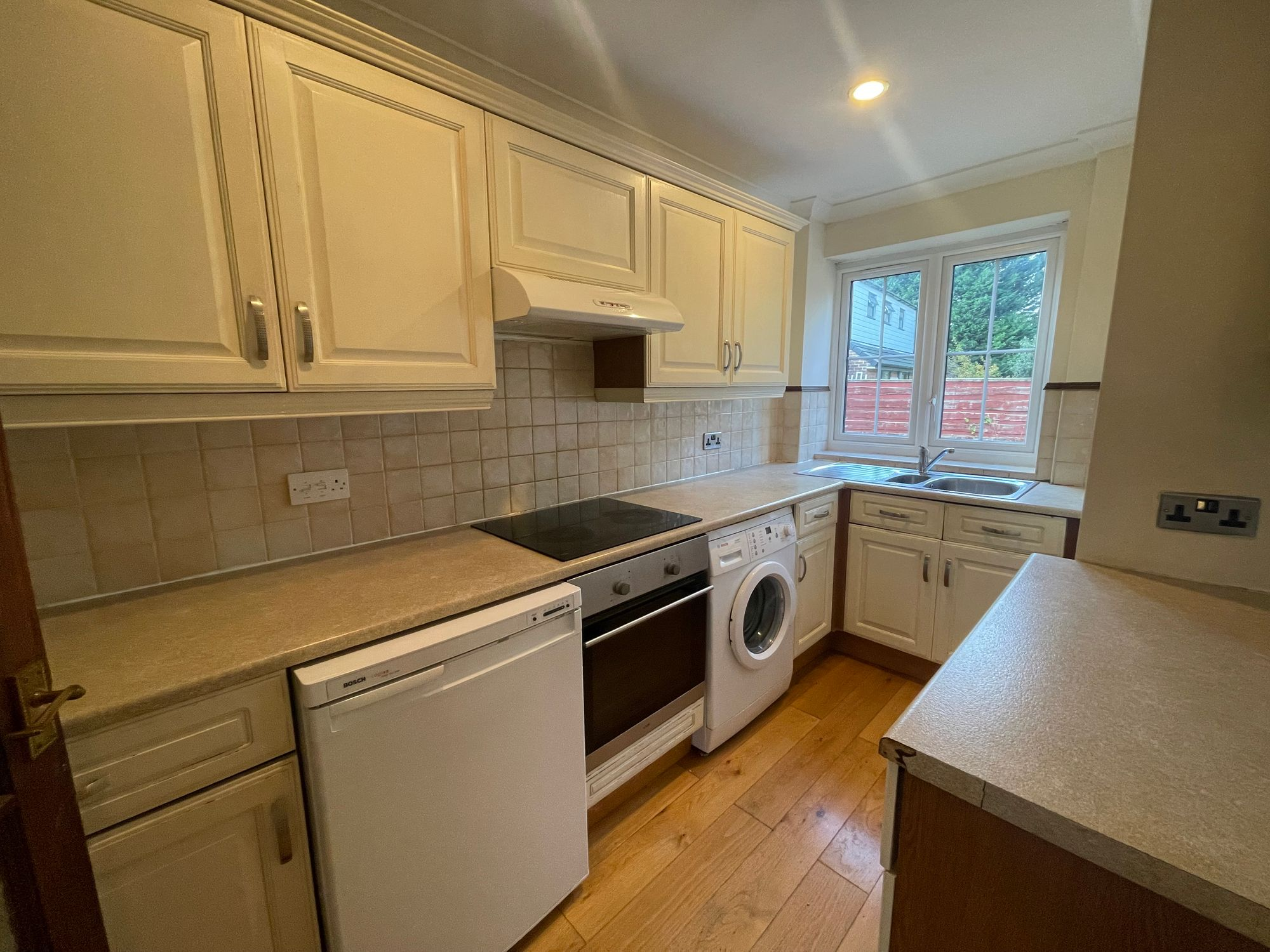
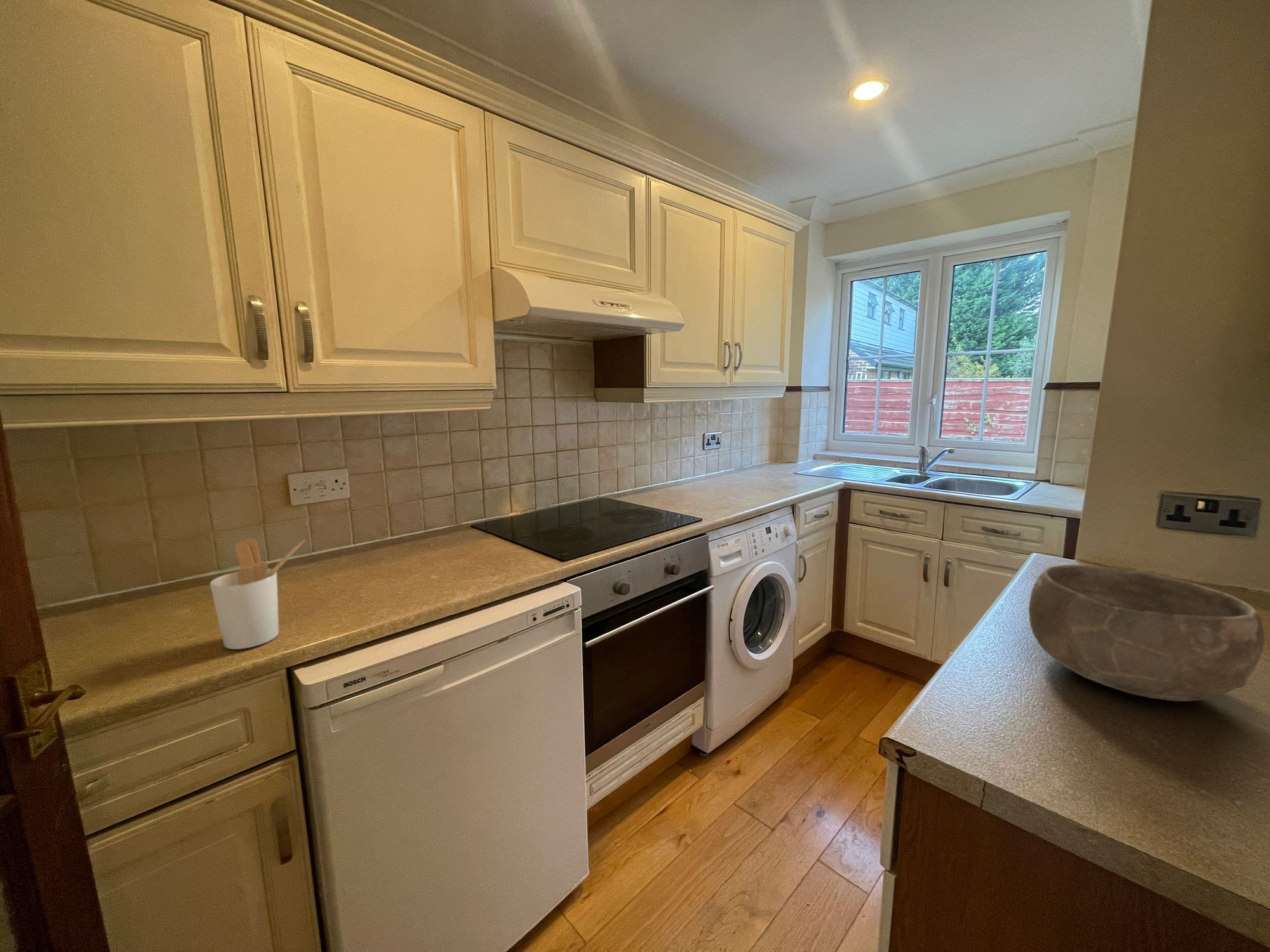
+ utensil holder (264, 590)
+ bowl (1131, 635)
